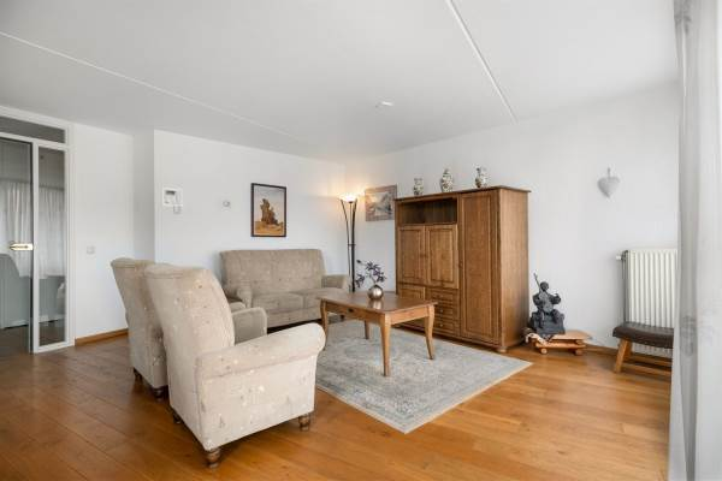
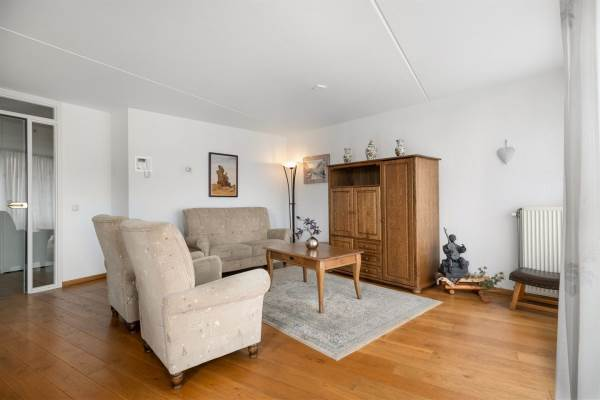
+ potted plant (485, 284)
